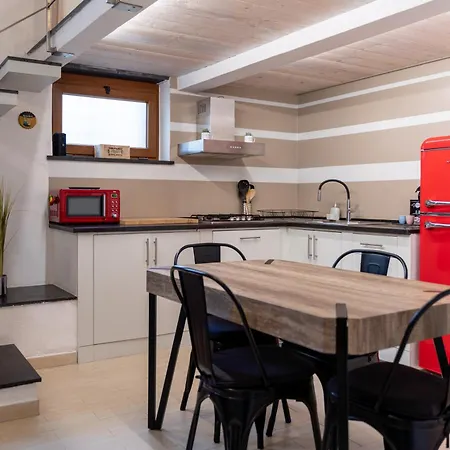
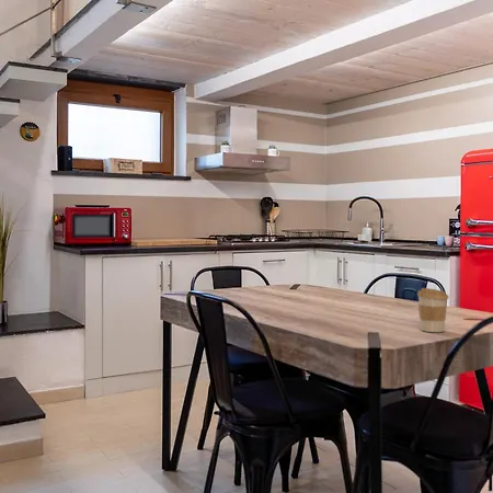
+ coffee cup (432, 309)
